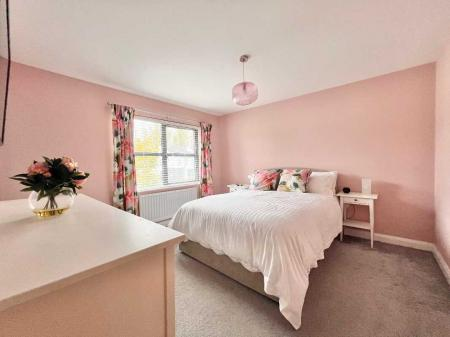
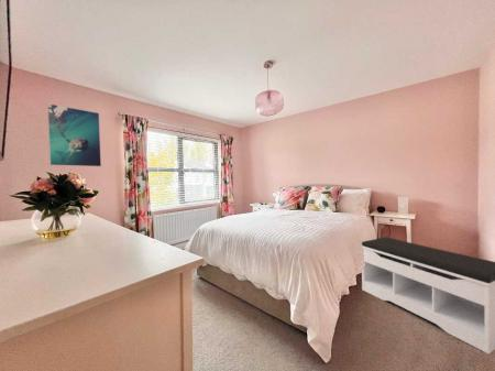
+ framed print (76, 137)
+ bench (424, 280)
